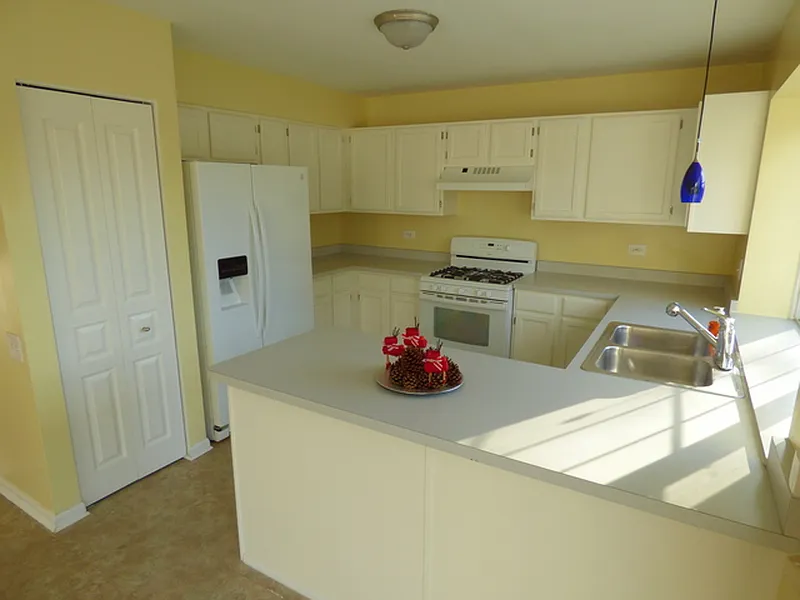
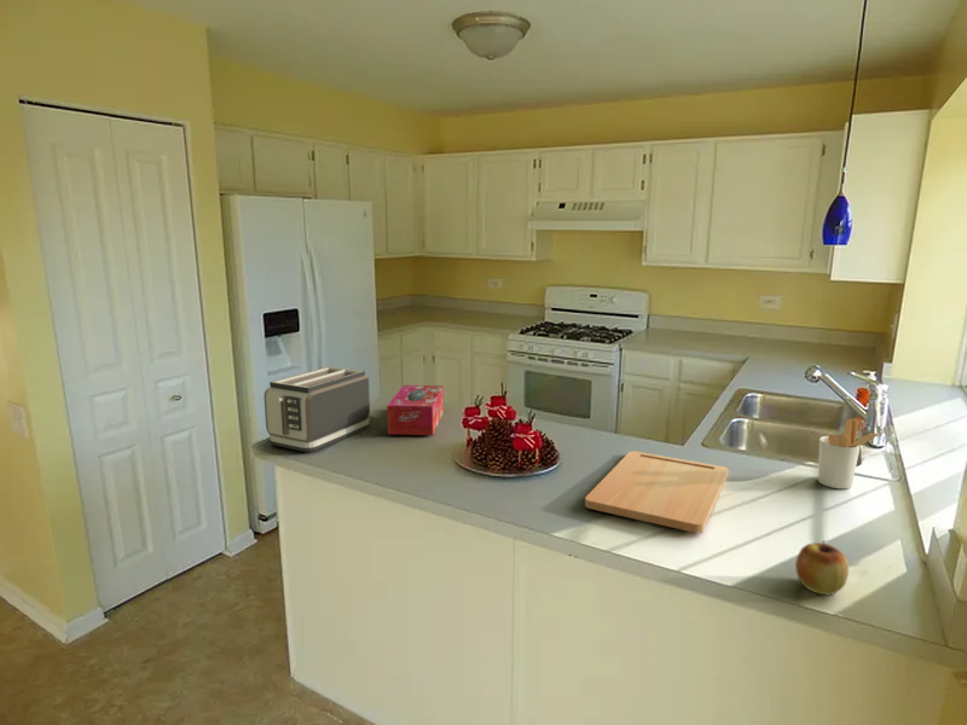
+ toaster (318, 406)
+ cutting board (660, 486)
+ tissue box (417, 408)
+ apple (822, 564)
+ utensil holder (847, 454)
